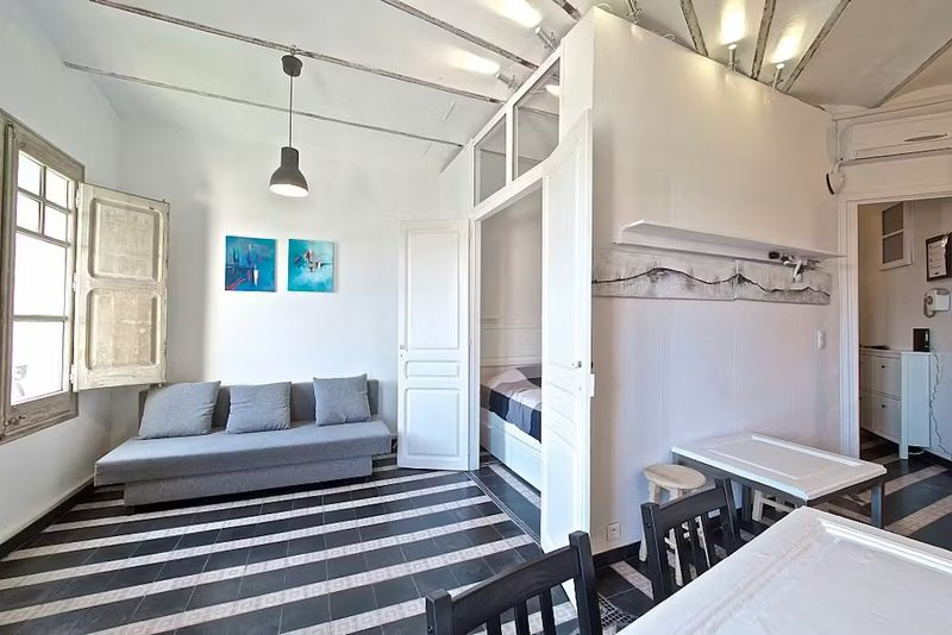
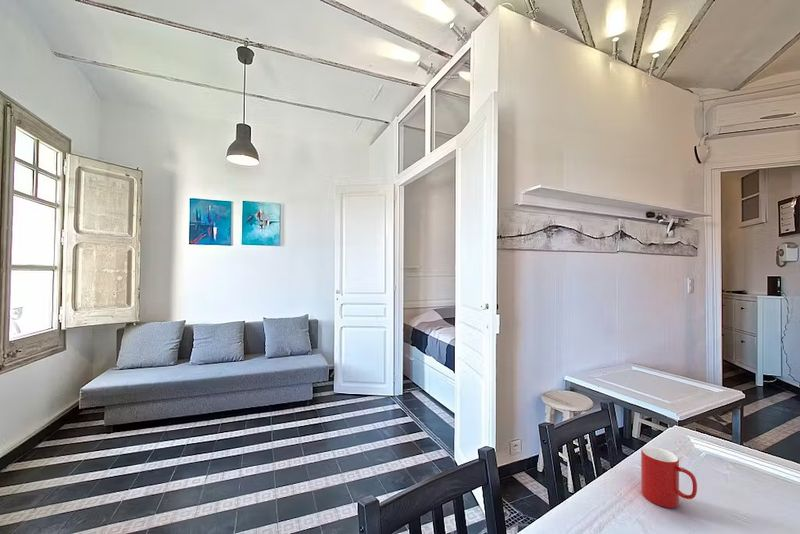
+ cup (666, 479)
